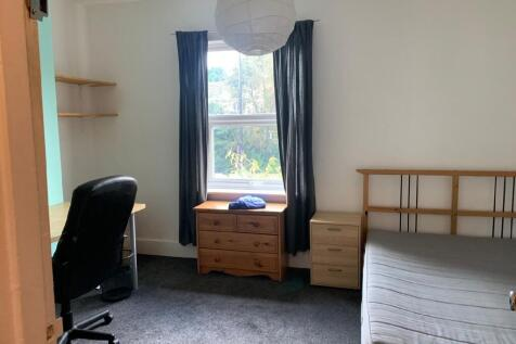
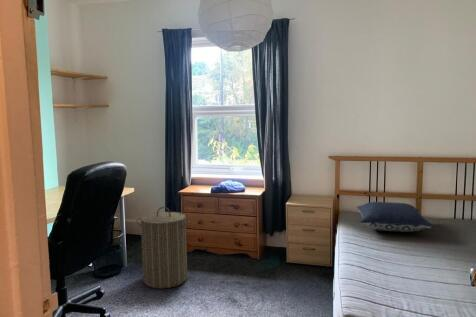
+ laundry hamper (164, 243)
+ pillow (390, 215)
